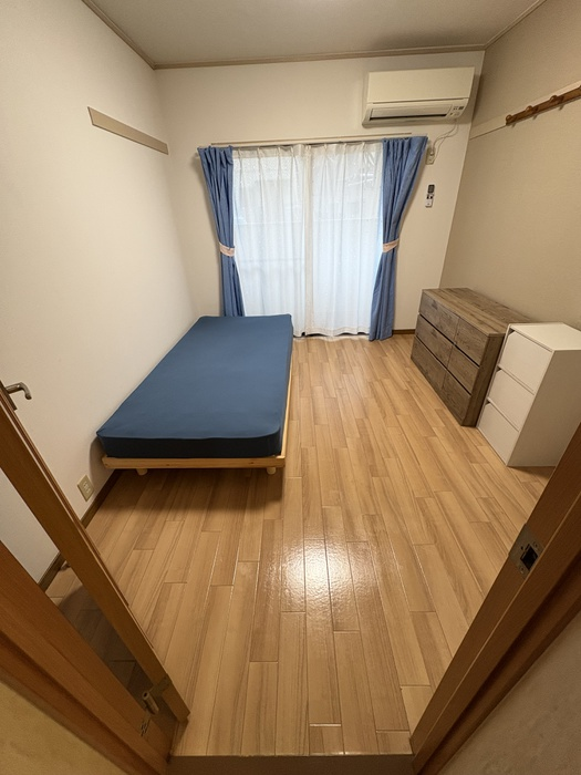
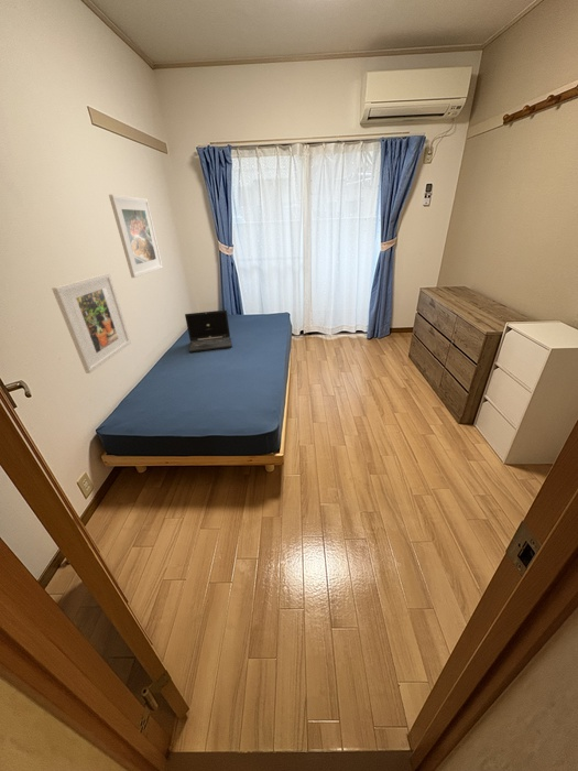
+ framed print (140, 236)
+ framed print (98, 321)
+ laptop (208, 330)
